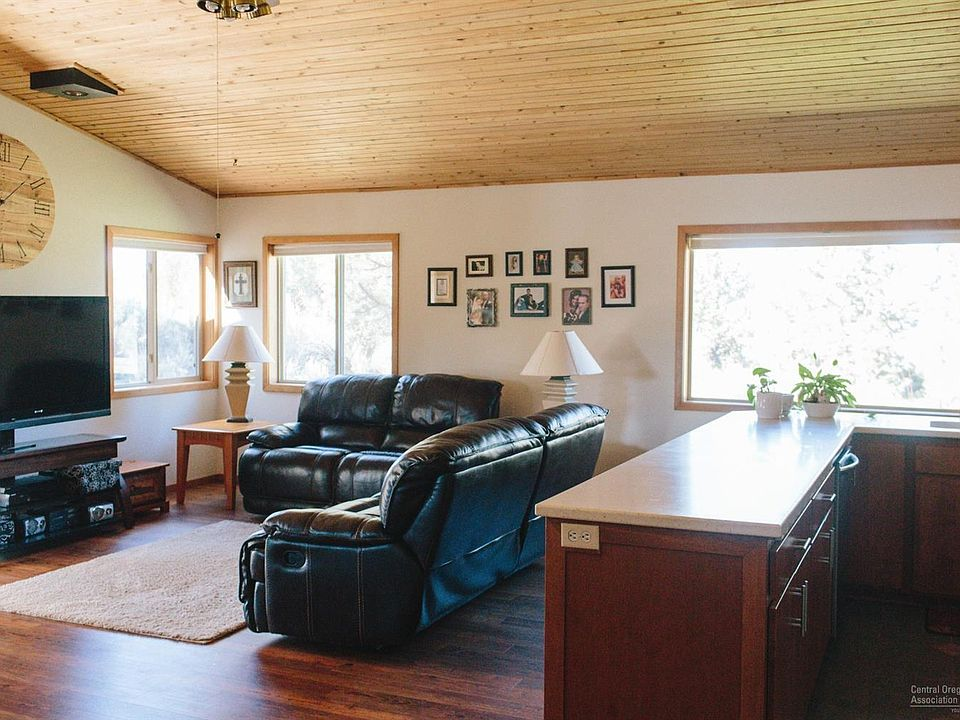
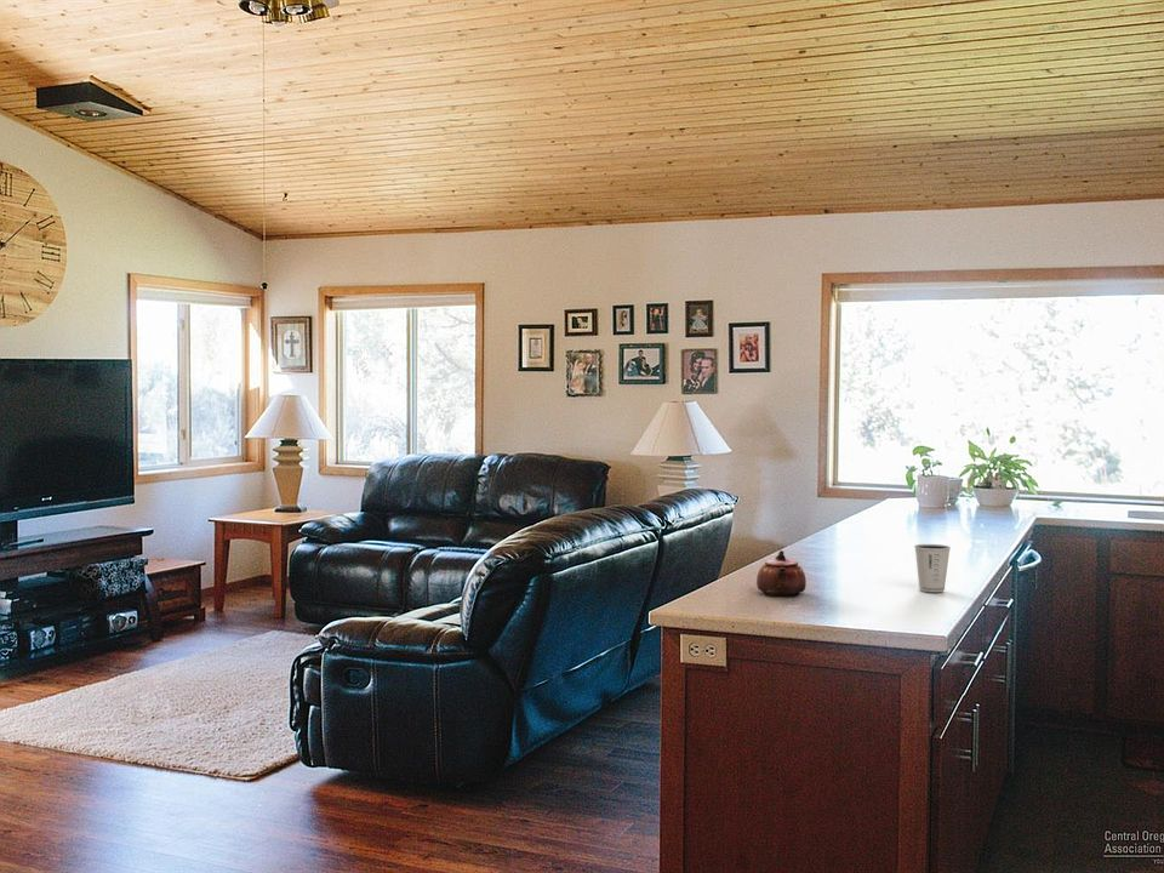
+ teapot (781, 571)
+ dixie cup (931, 567)
